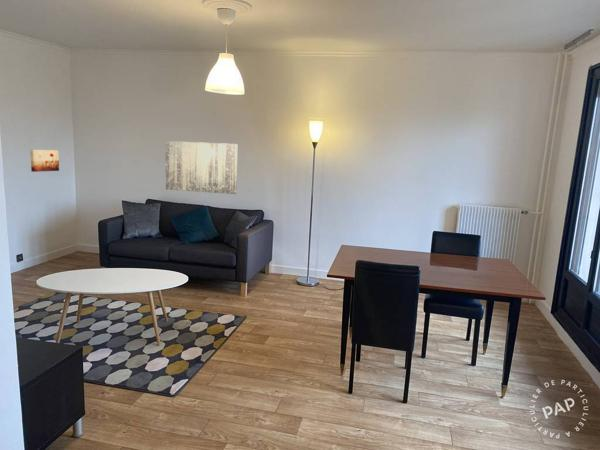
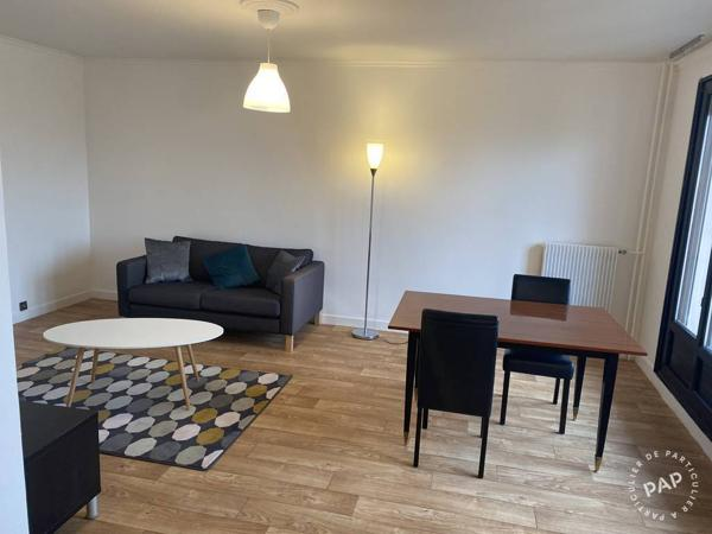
- wall art (200, 167)
- wall art (45, 160)
